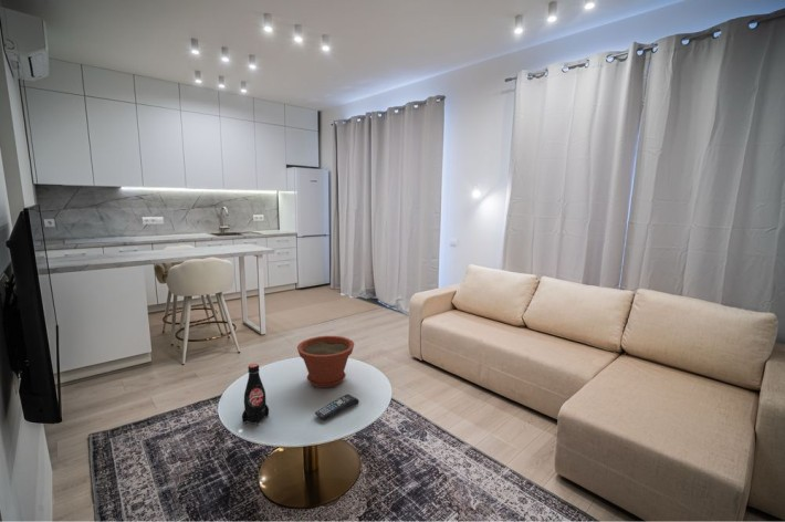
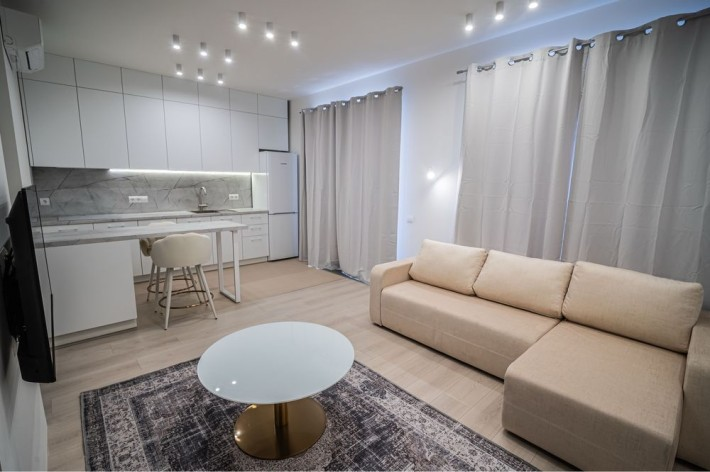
- bottle (254, 392)
- plant pot (326, 363)
- remote control (337, 406)
